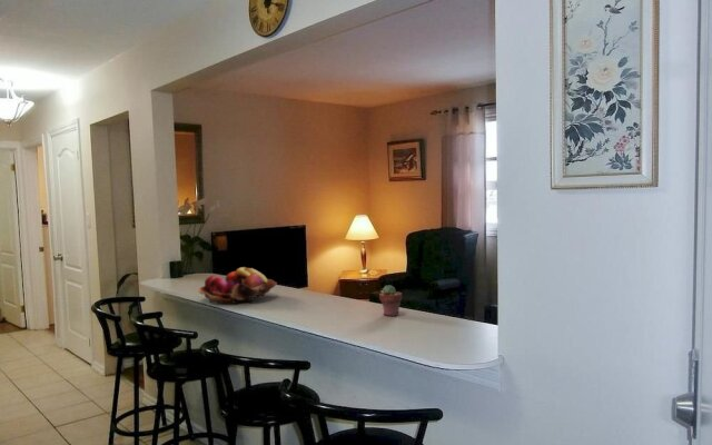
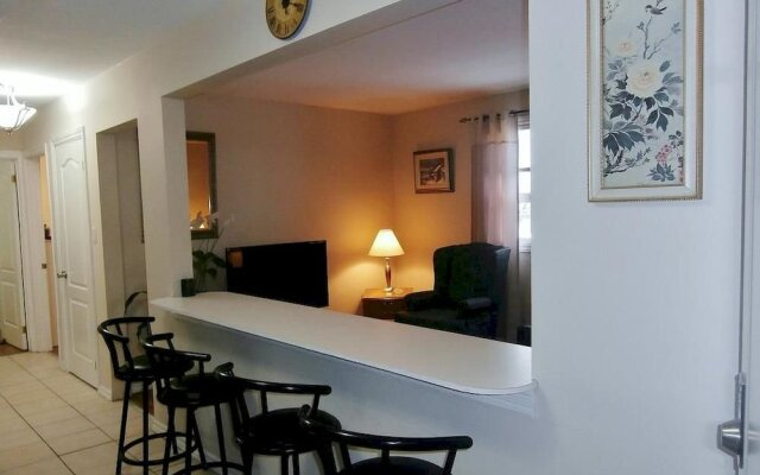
- potted succulent (390, 299)
- fruit basket (238, 284)
